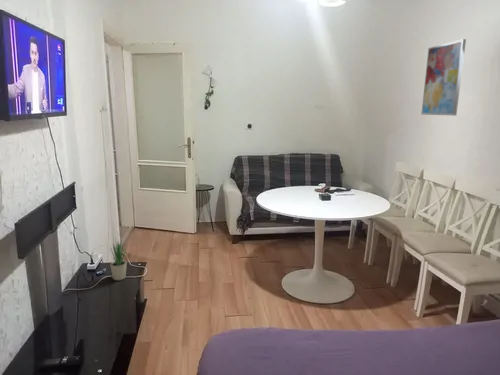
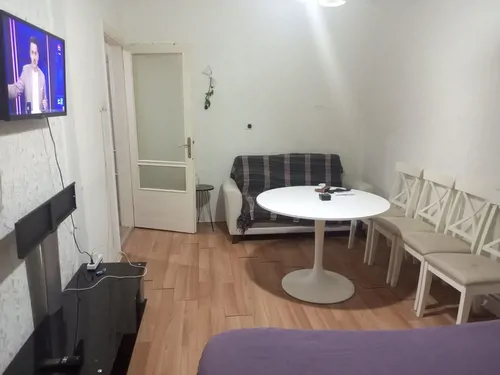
- wall art (441, 80)
- potted plant (119, 257)
